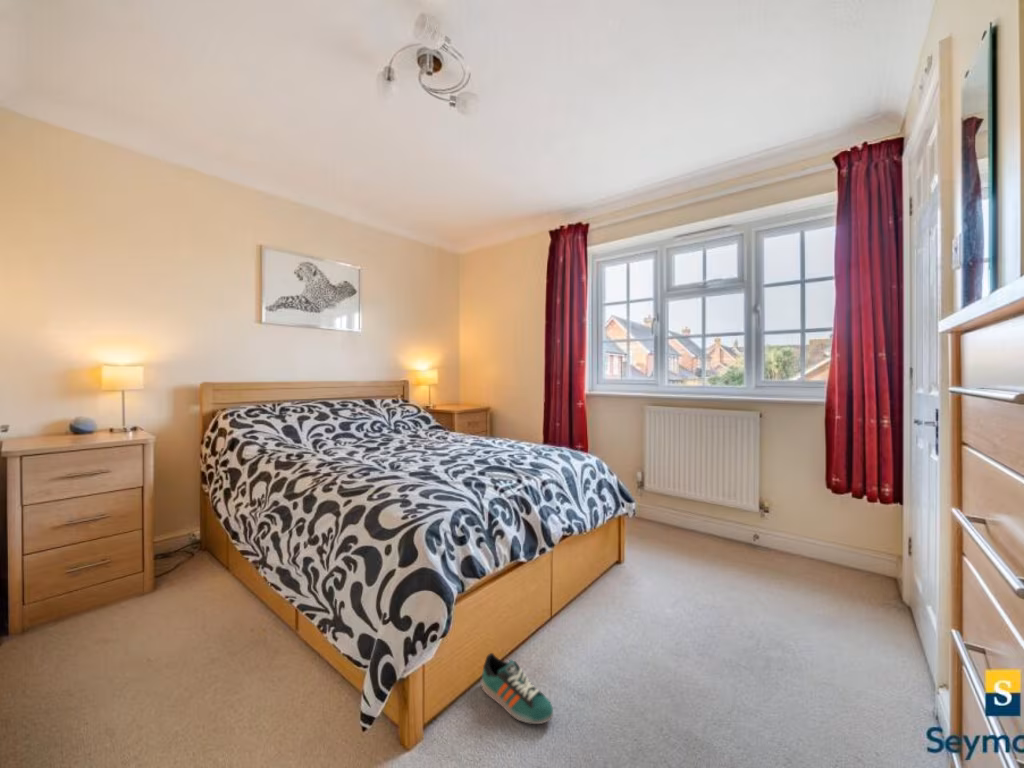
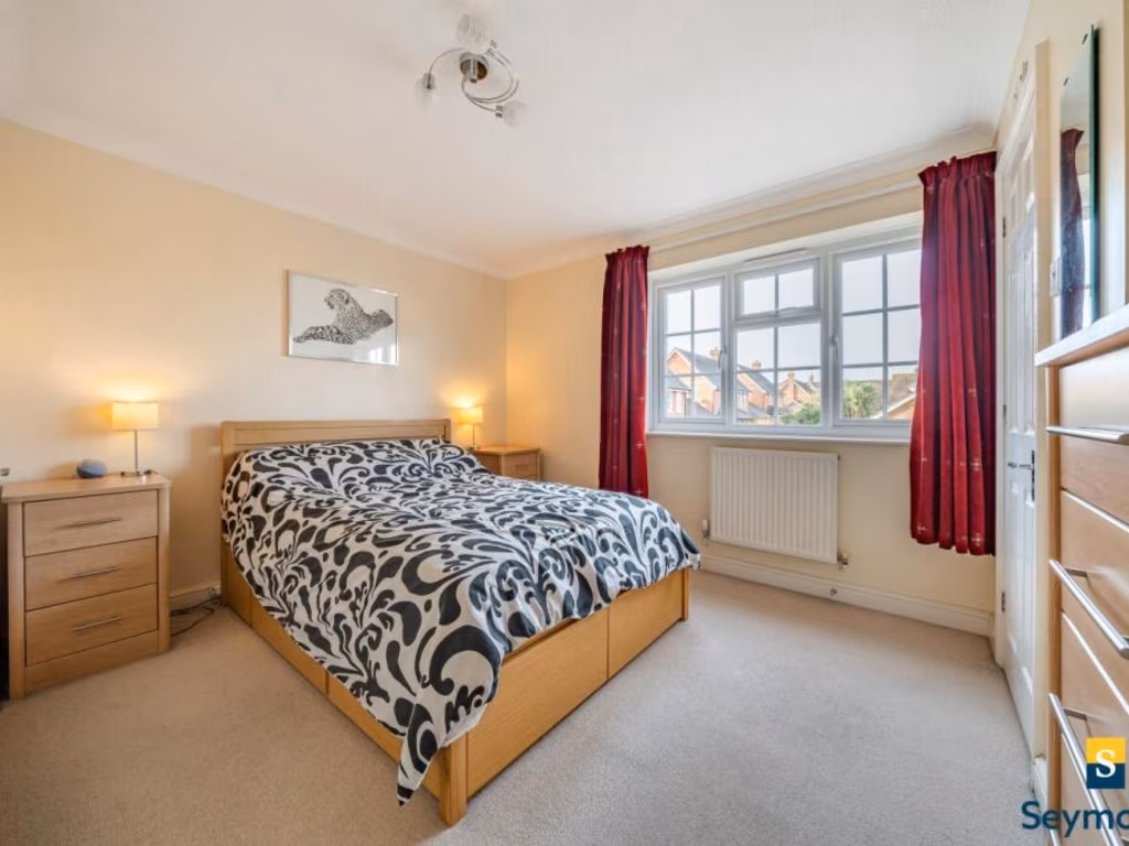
- sneaker (514, 685)
